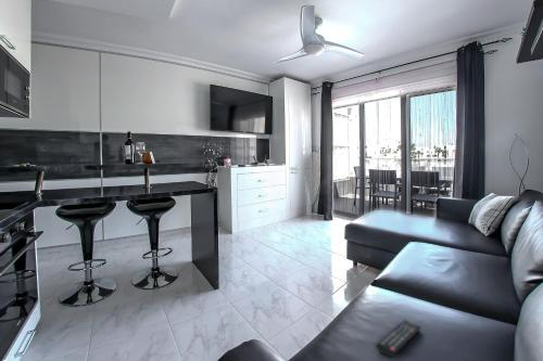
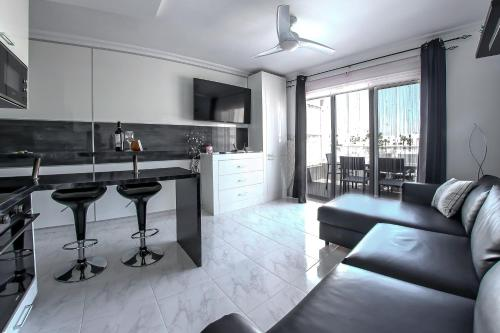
- remote control (400, 336)
